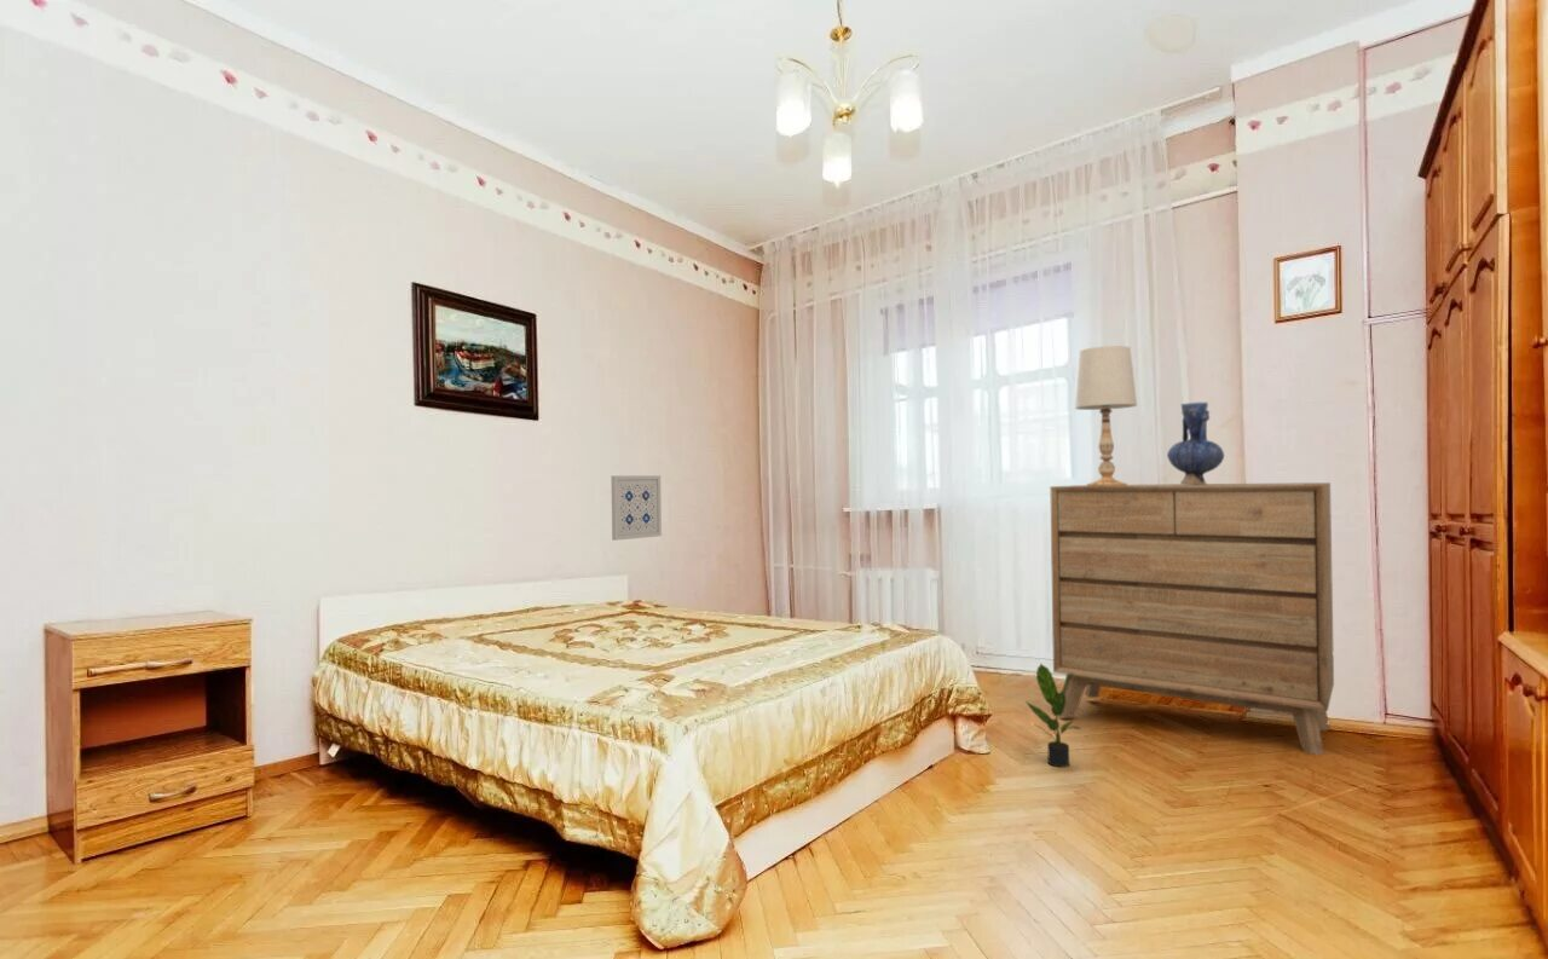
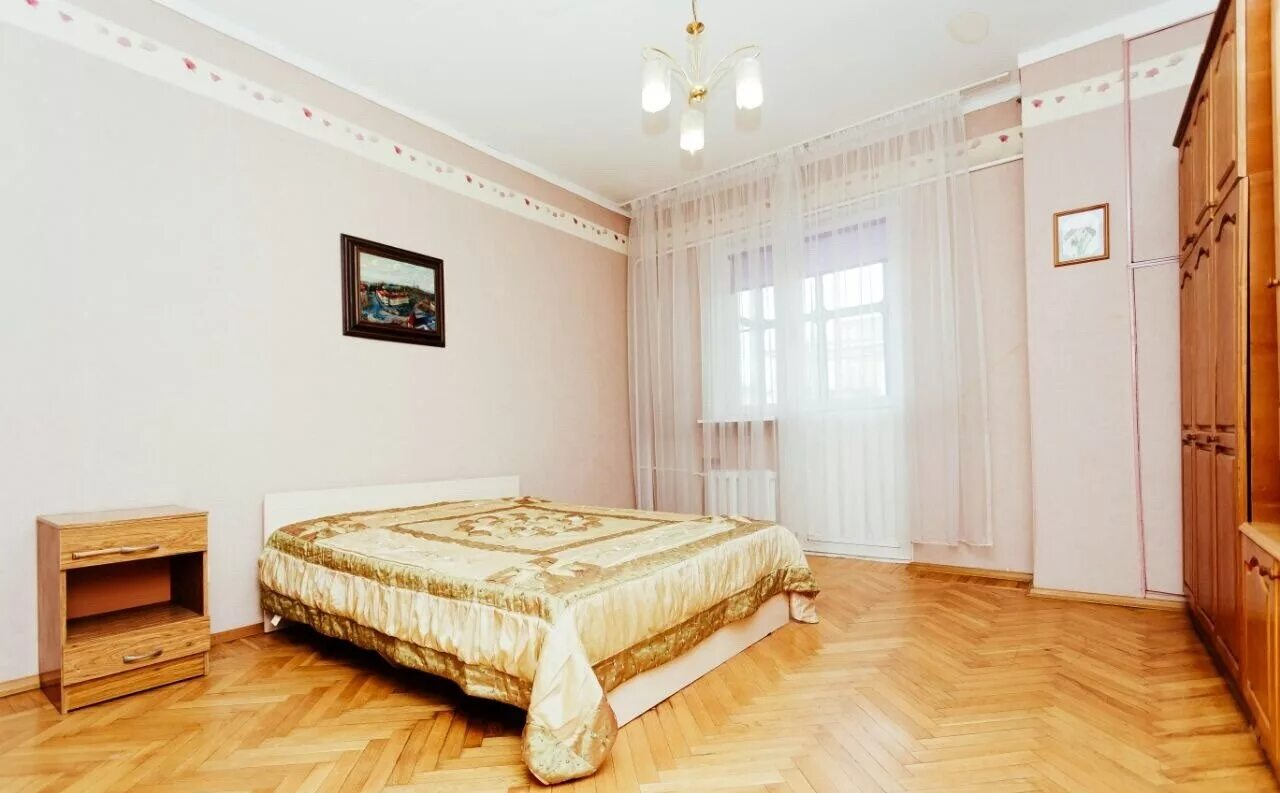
- potted plant (1049, 716)
- wall art (636, 507)
- vase (1195, 443)
- dresser (1186, 603)
- table lamp (1105, 417)
